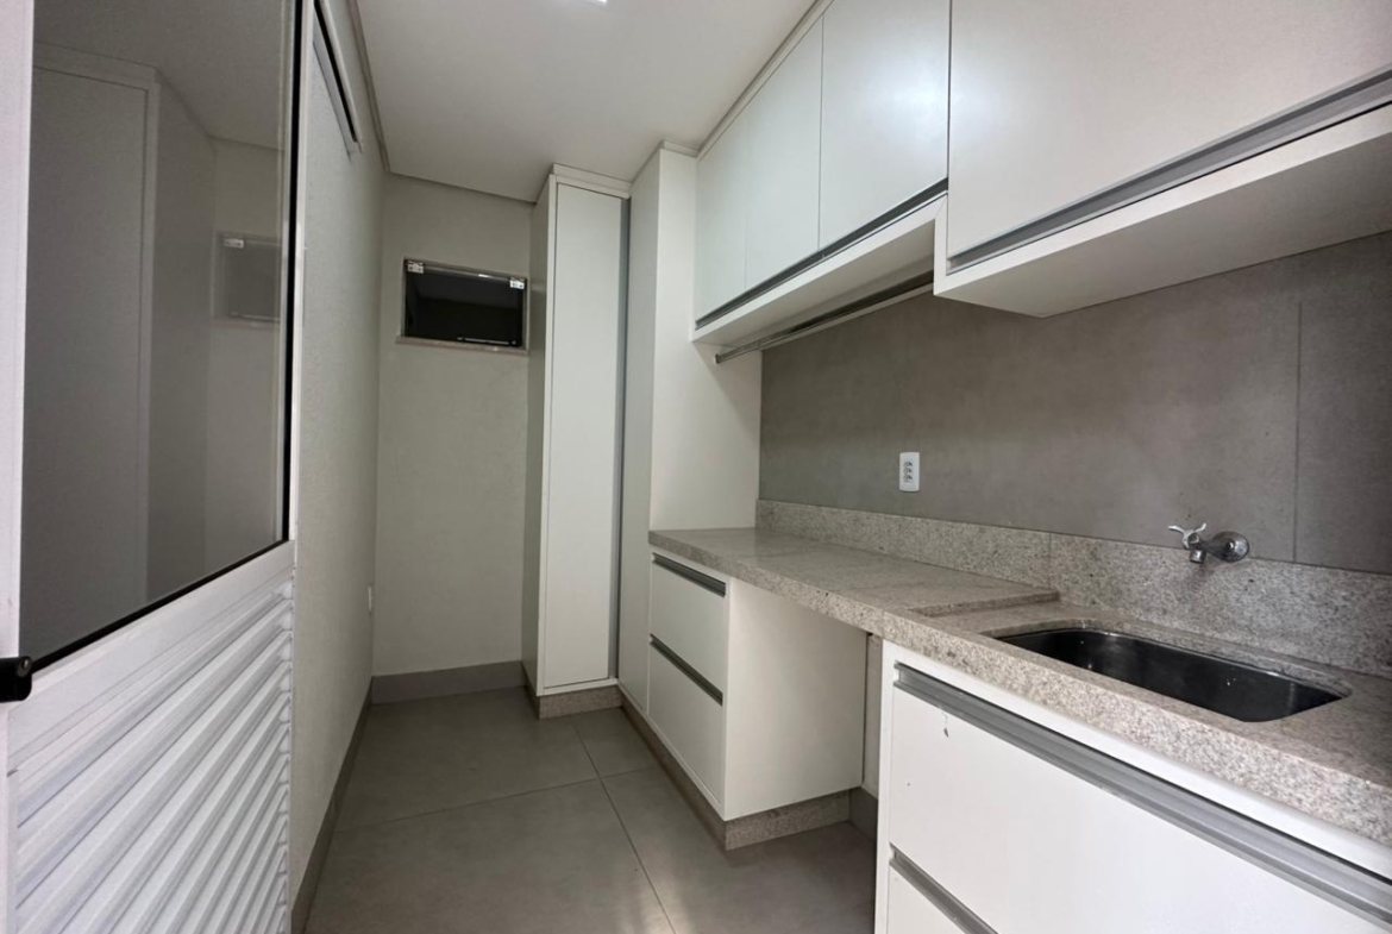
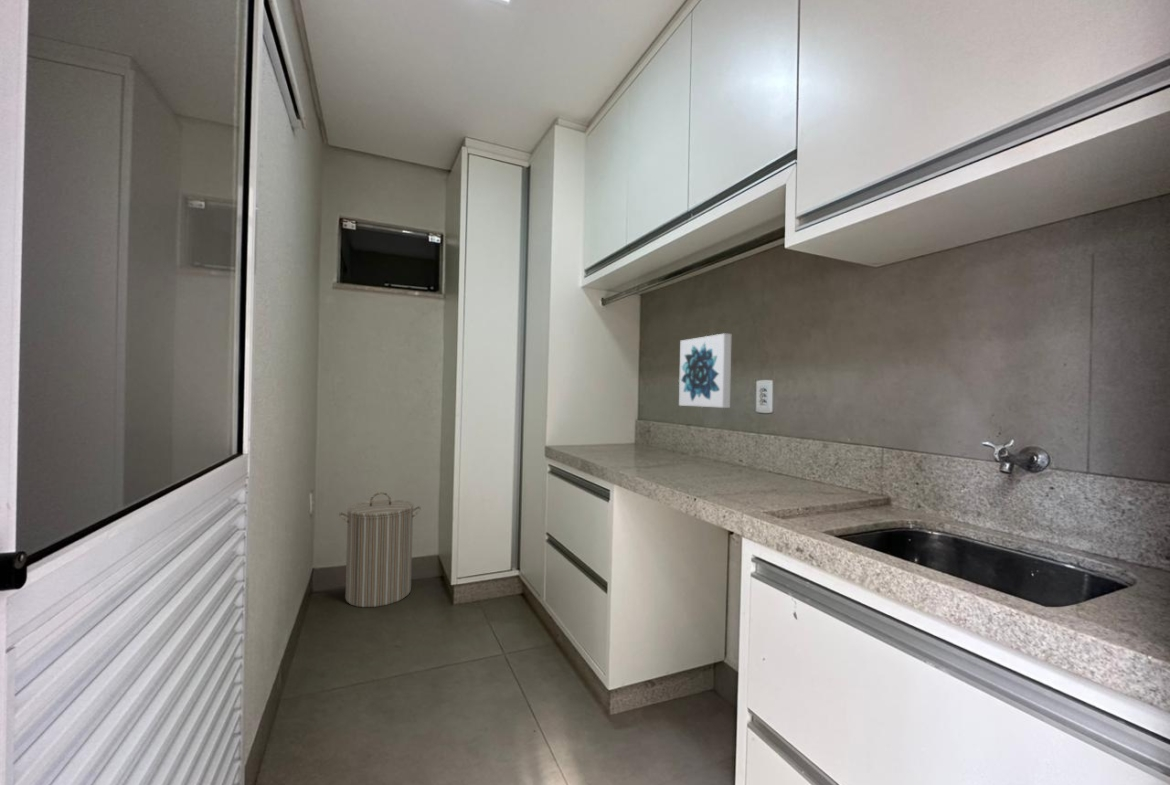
+ laundry hamper (380, 543)
+ wall art (703, 372)
